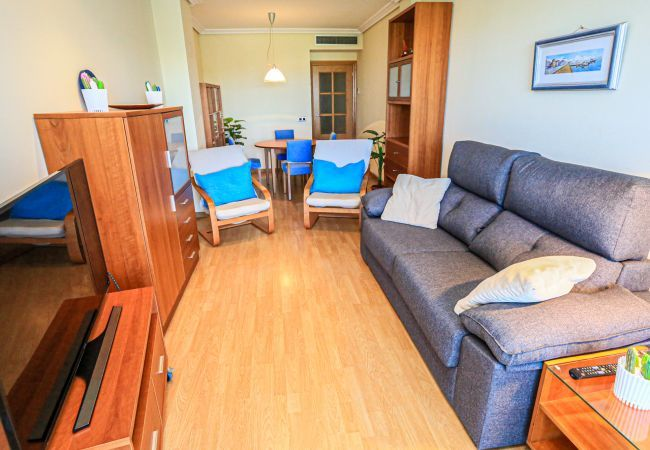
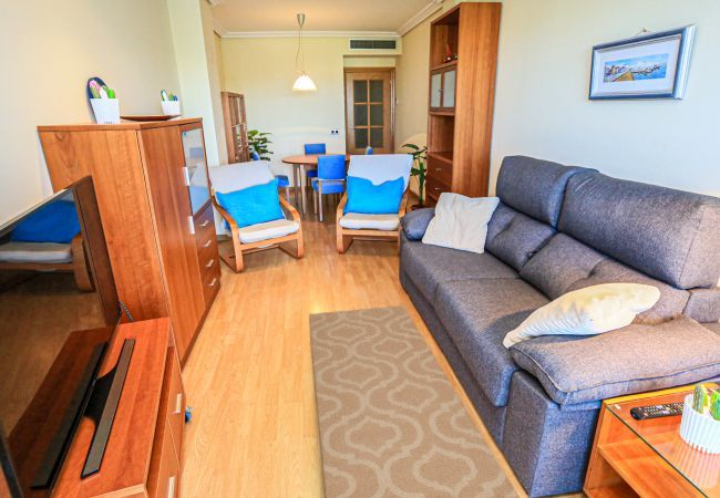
+ rug (370, 350)
